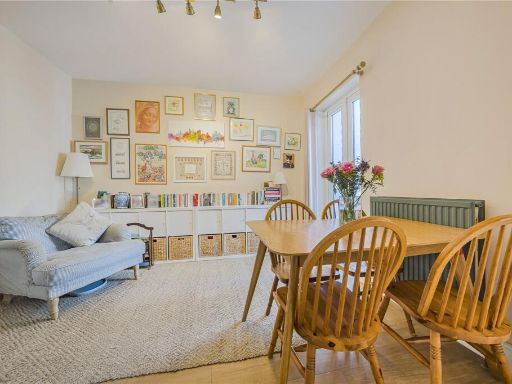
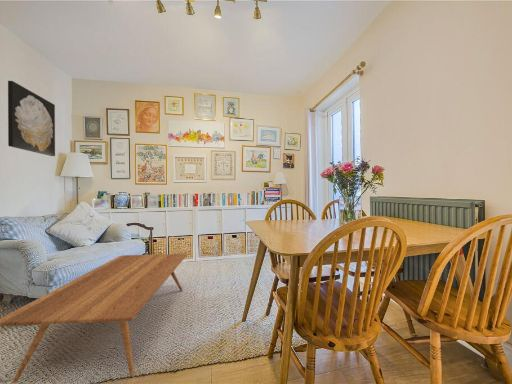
+ wall art (34, 122)
+ coffee table (124, 299)
